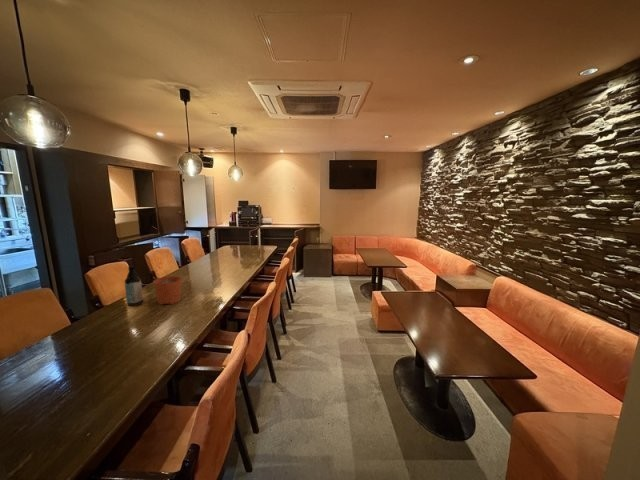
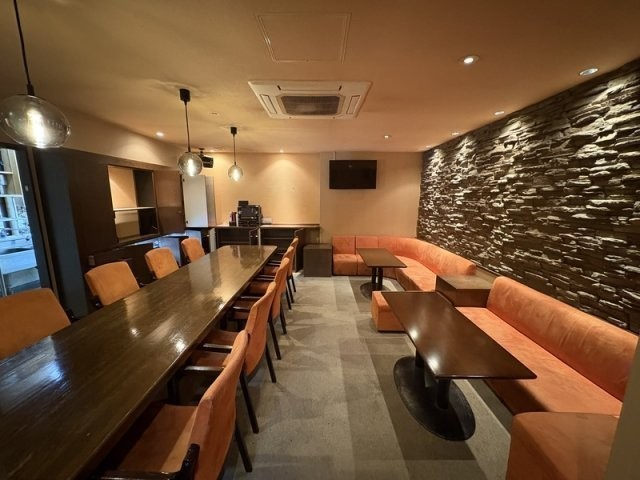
- water bottle (133, 285)
- plant pot (168, 285)
